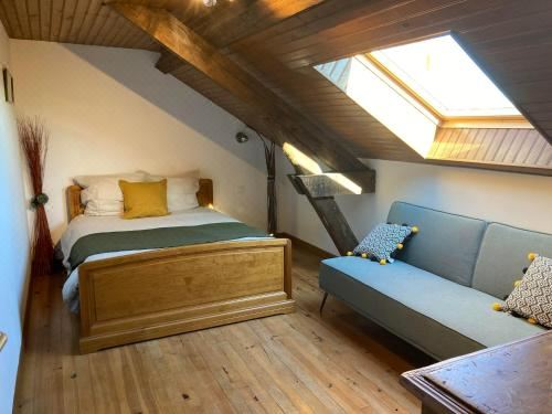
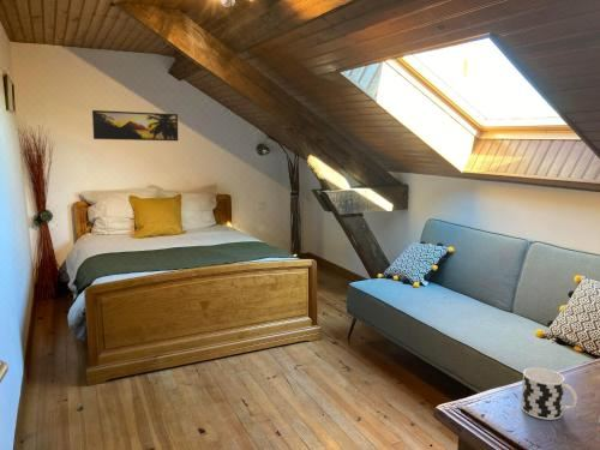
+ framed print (137, 126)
+ cup (548, 395)
